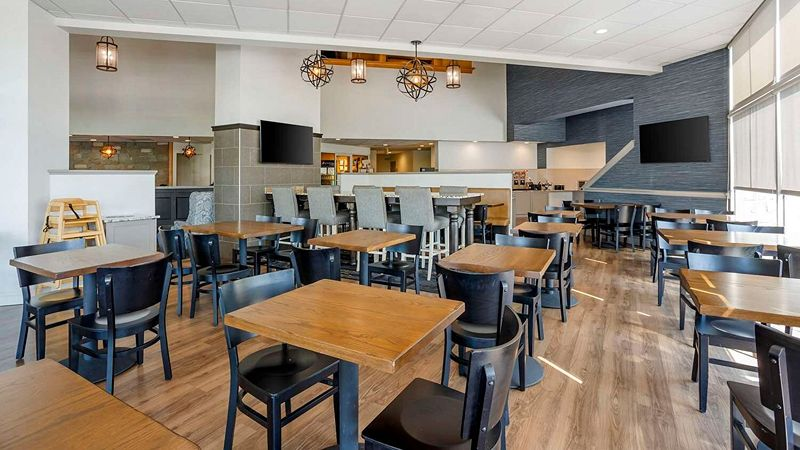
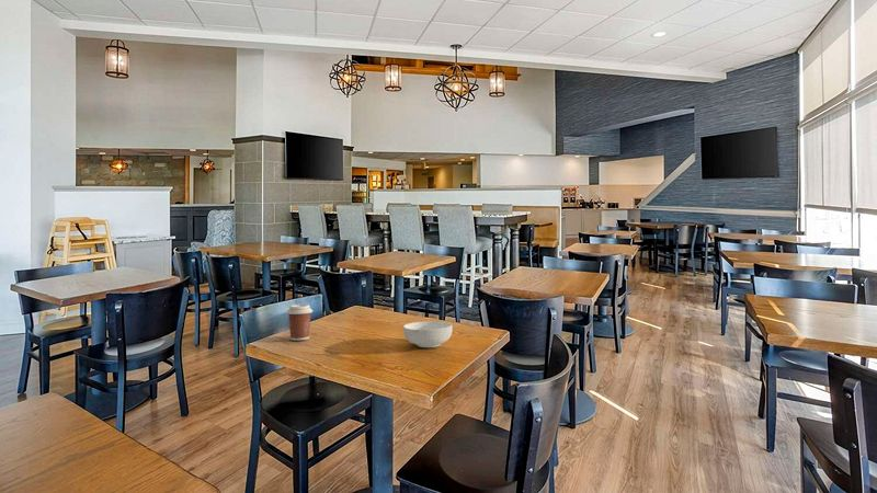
+ cereal bowl (428, 334)
+ coffee cup (299, 321)
